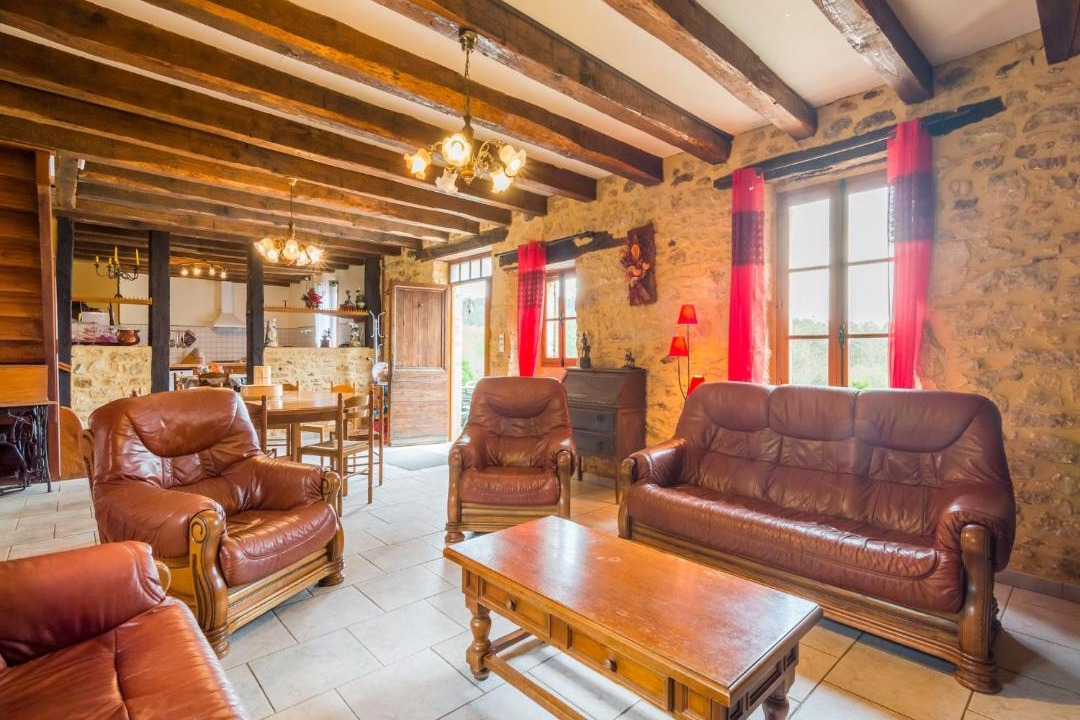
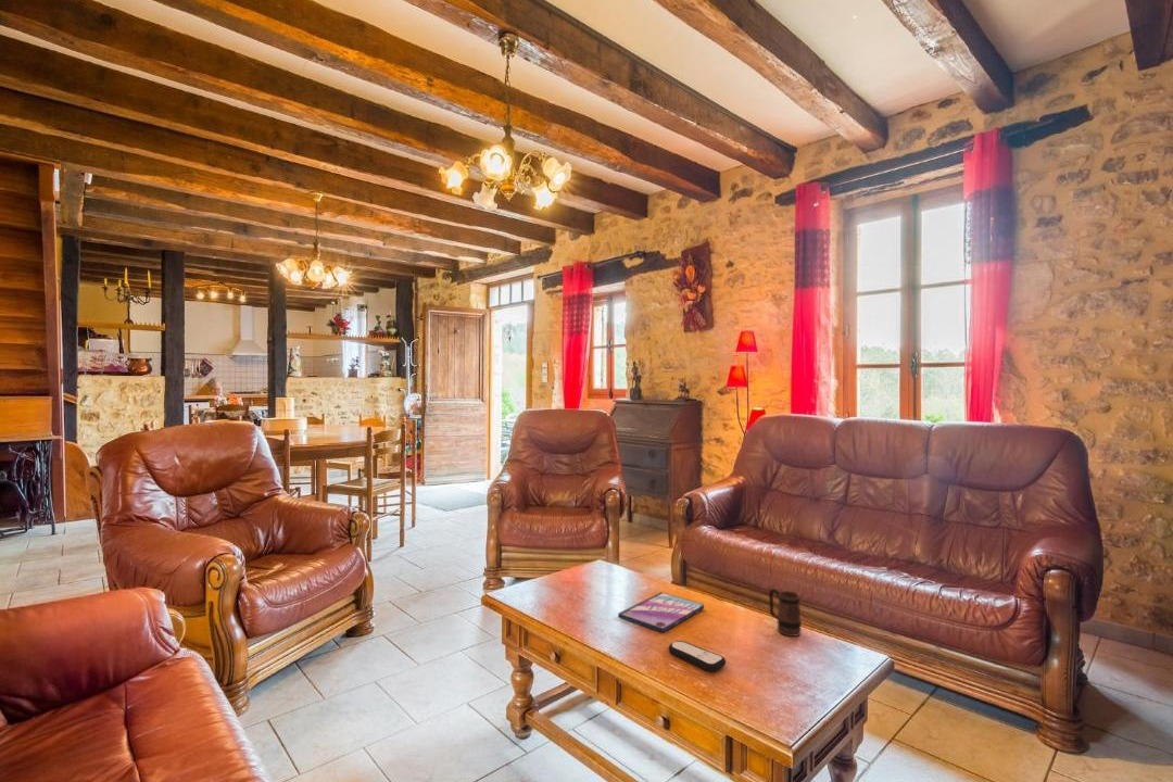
+ remote control (695, 654)
+ mug (784, 610)
+ video game case (661, 610)
